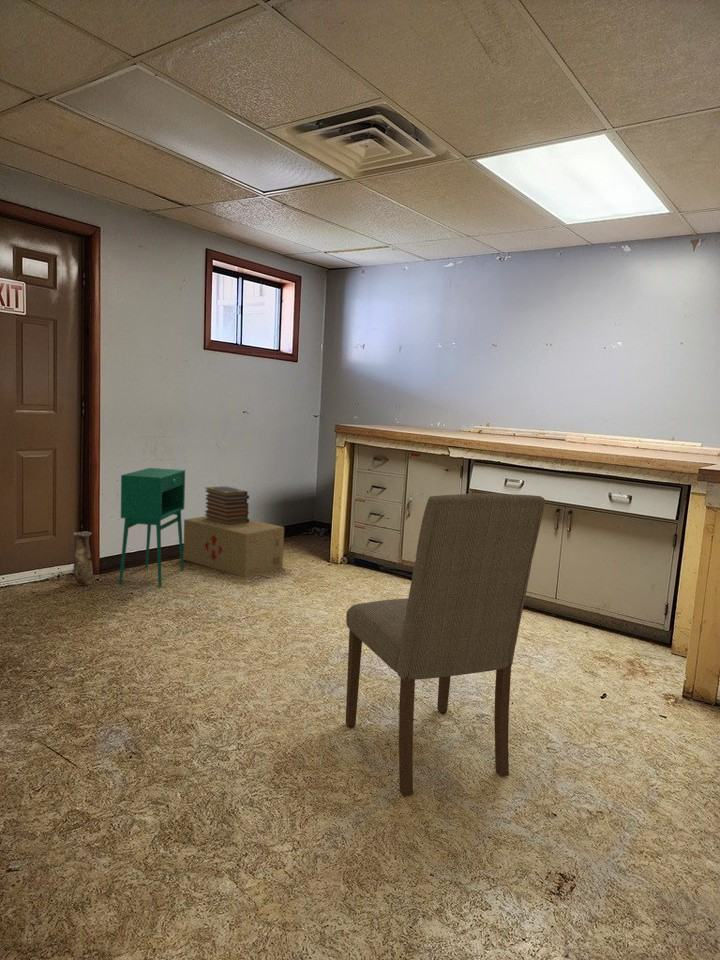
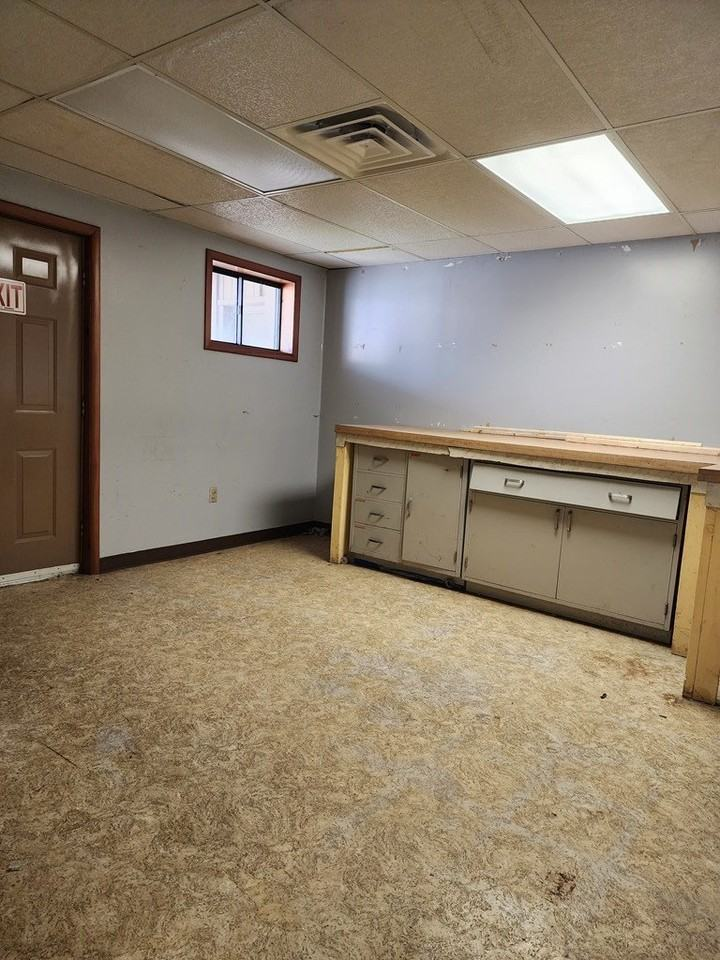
- dining chair (436, 619)
- book stack (226, 504)
- cardboard box (233, 543)
- vase (83, 558)
- storage cabinet (153, 524)
